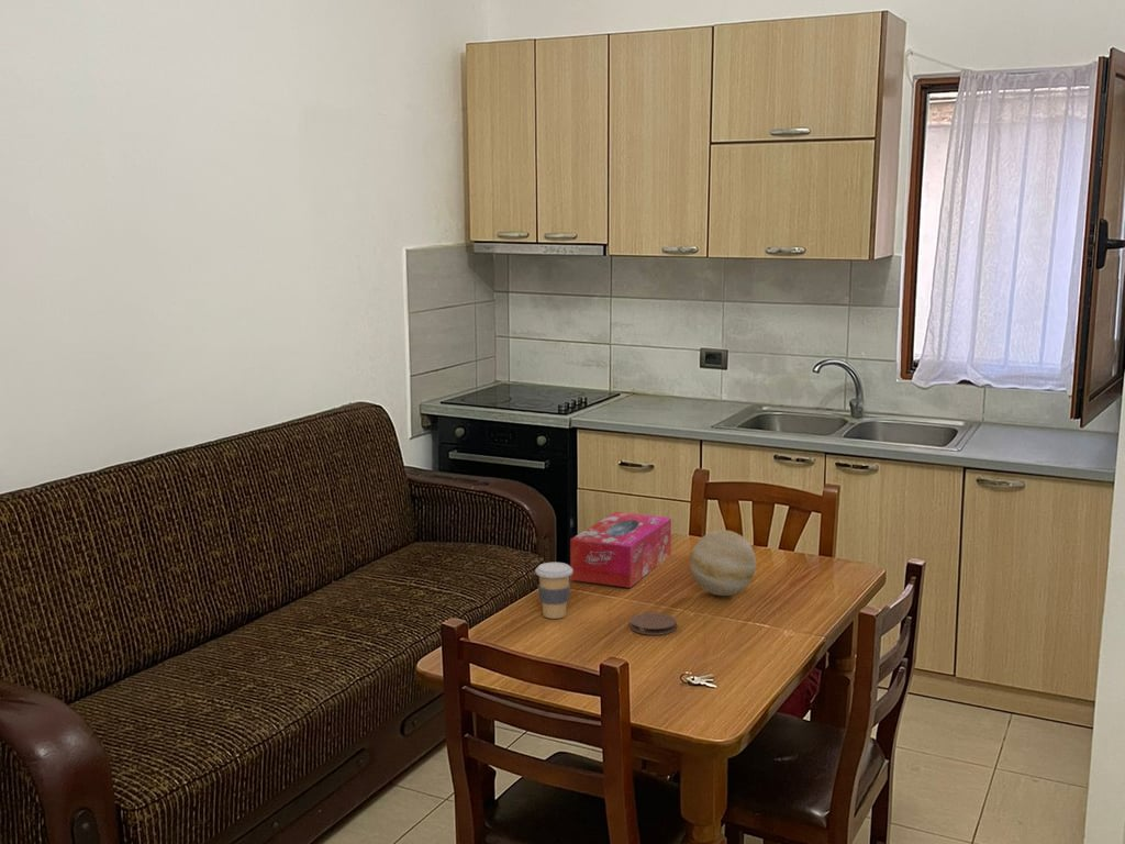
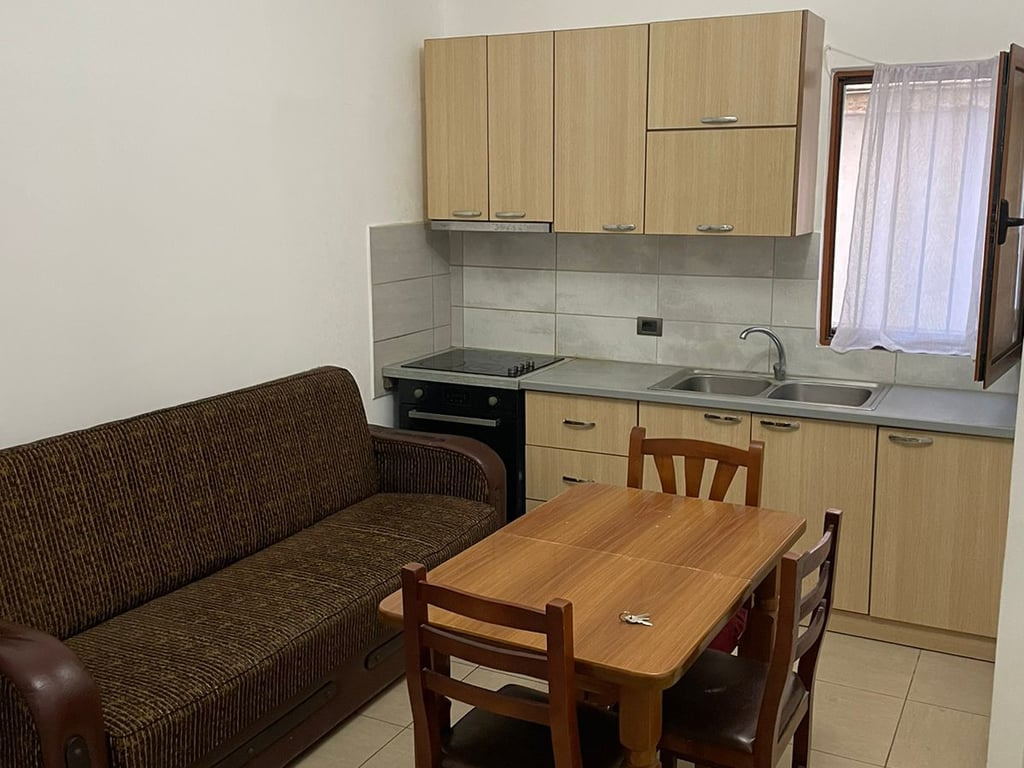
- coffee cup (554, 590)
- decorative ball (723, 563)
- tissue box (622, 547)
- coaster (653, 623)
